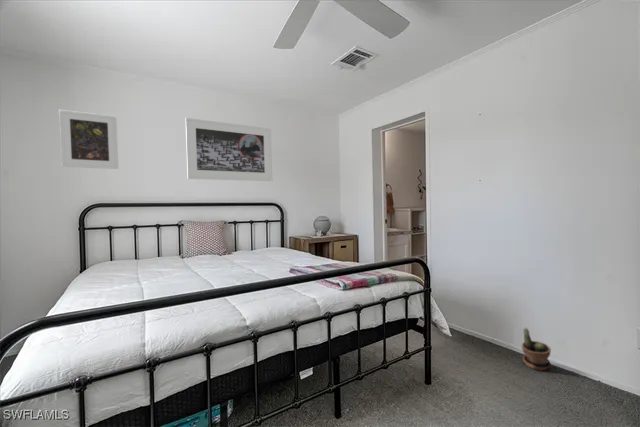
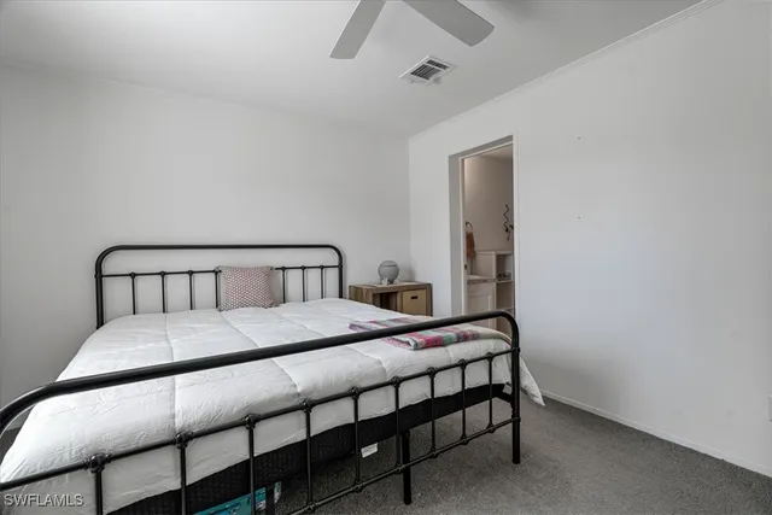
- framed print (90, 140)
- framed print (232, 151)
- potted plant (536, 347)
